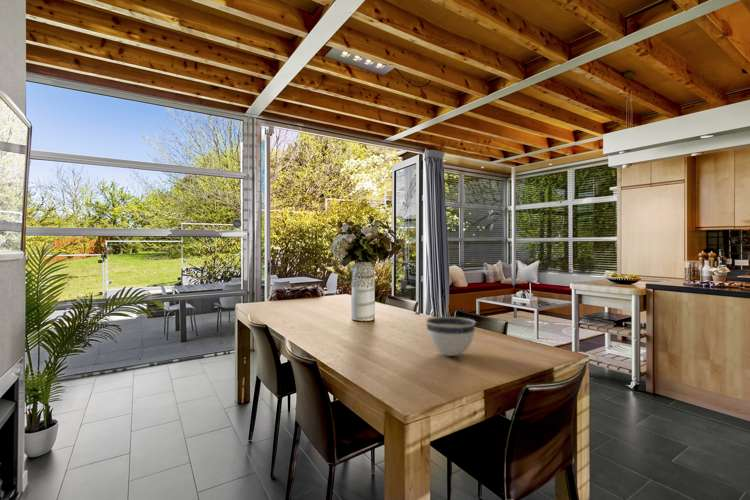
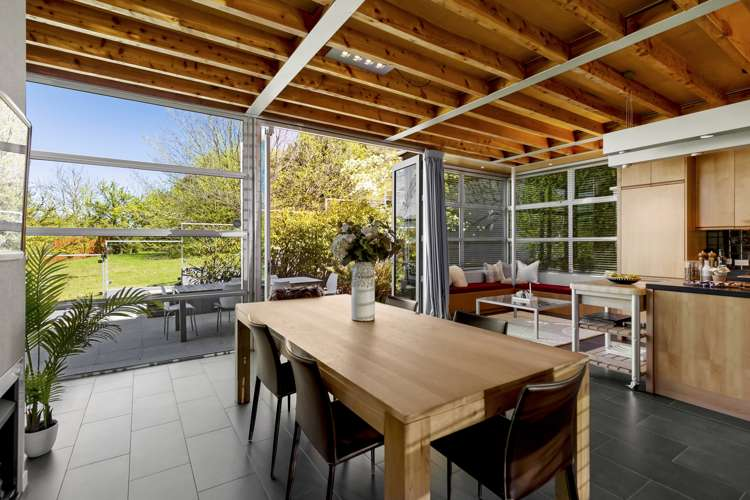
- bowl (450, 337)
